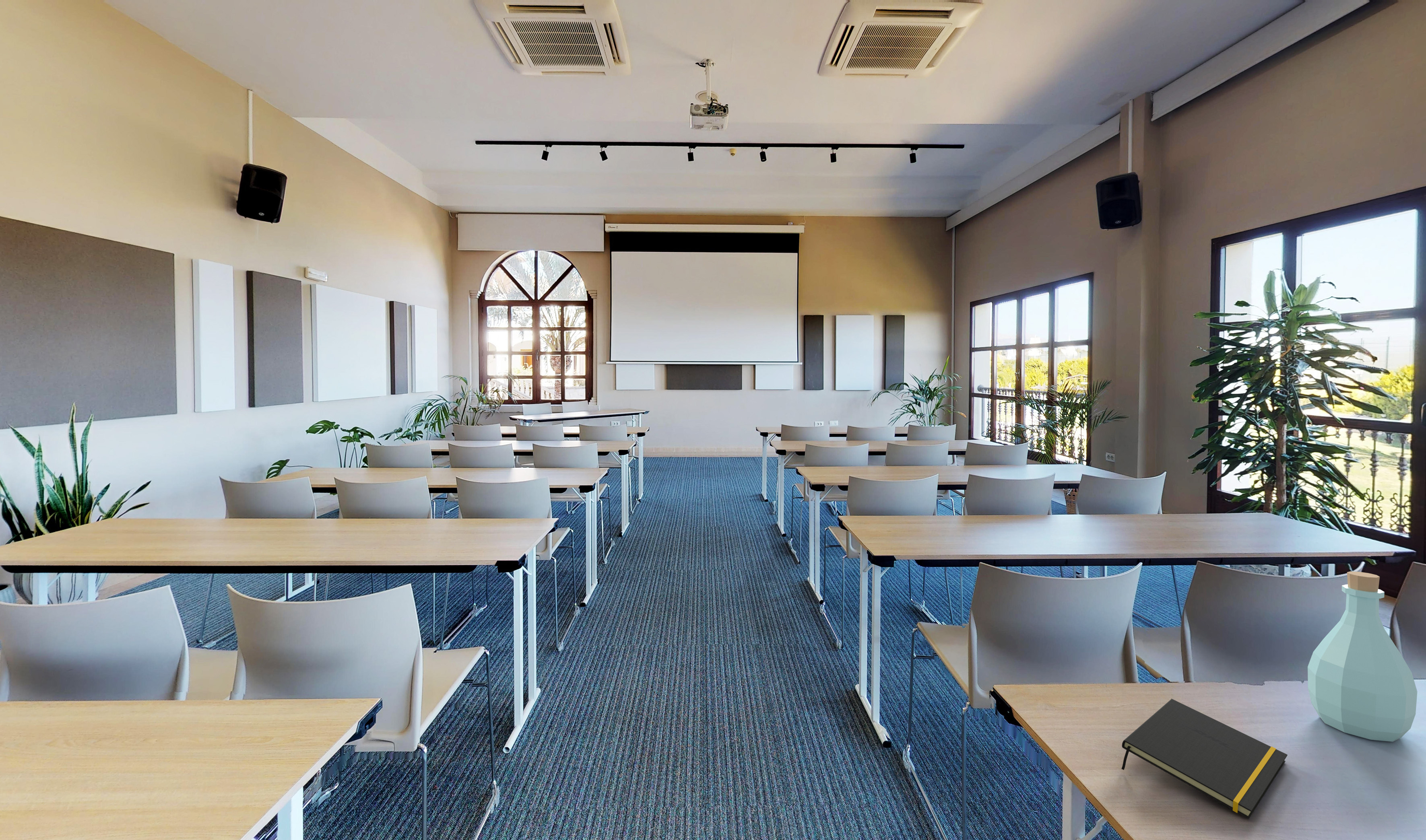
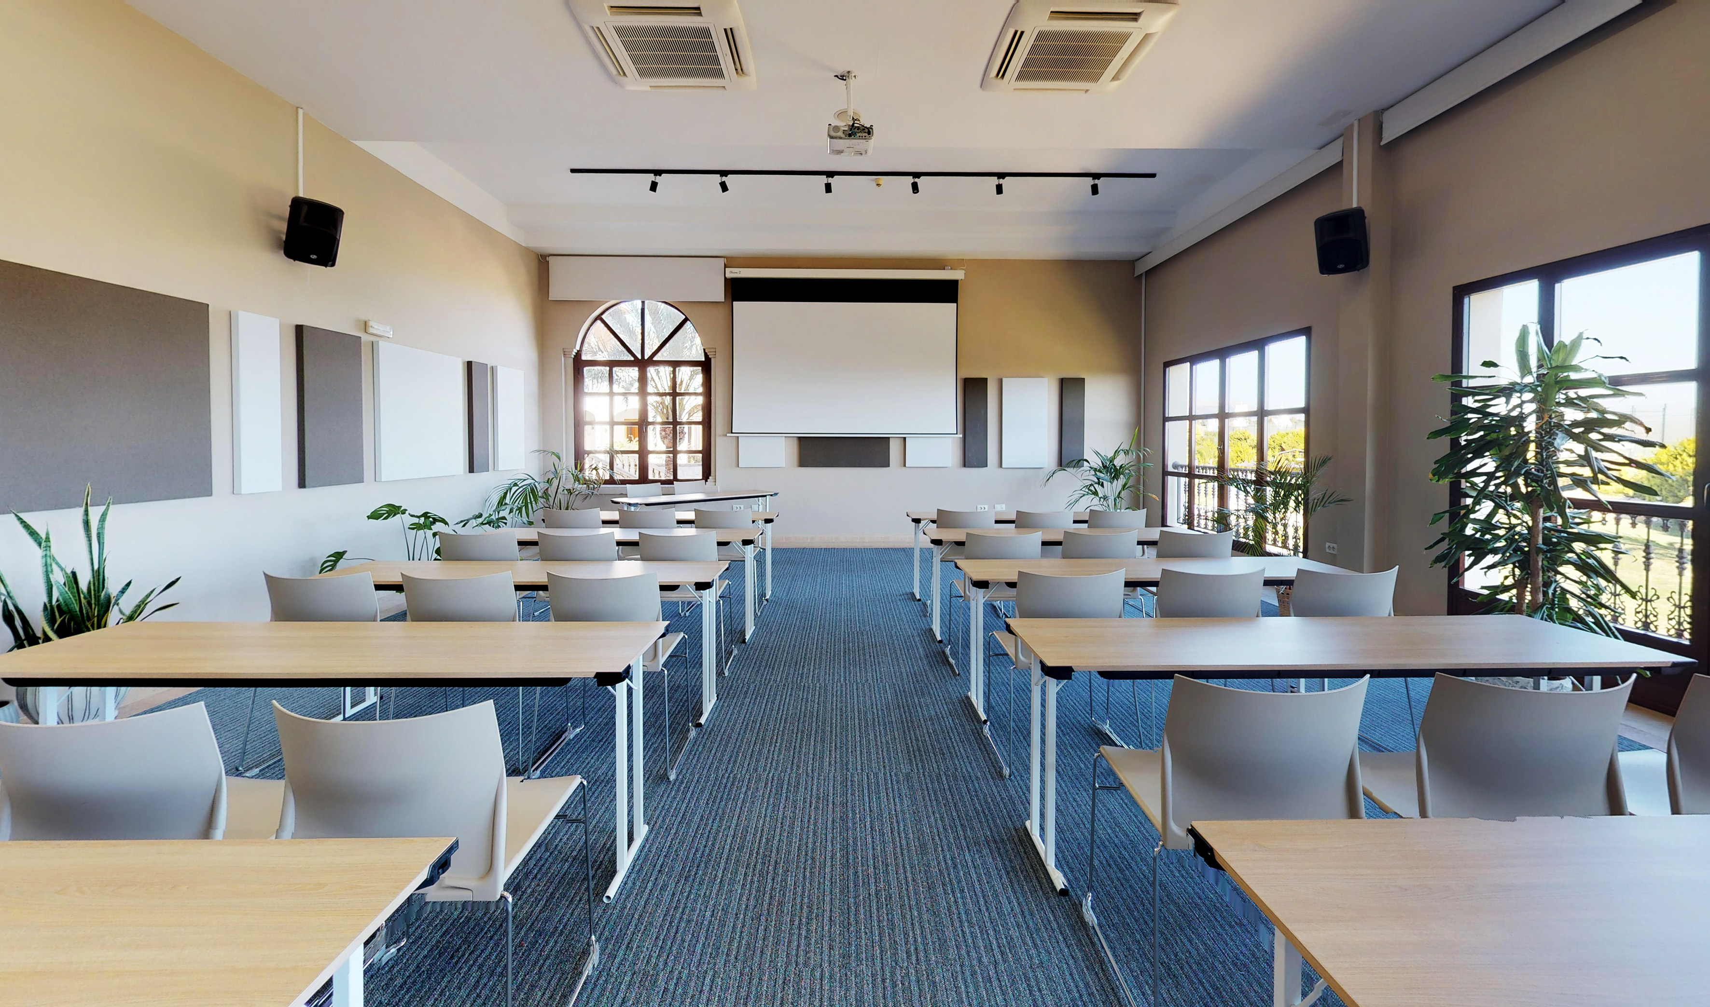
- notepad (1205, 751)
- bottle (1361, 651)
